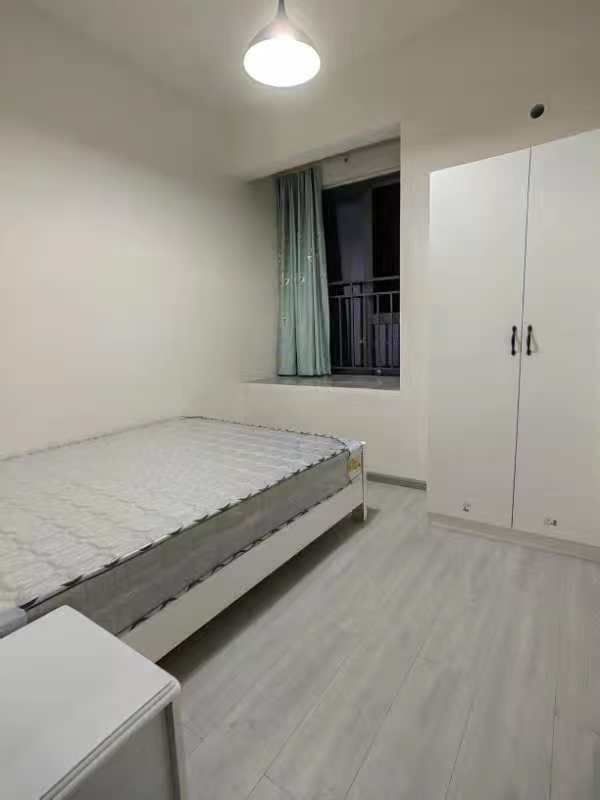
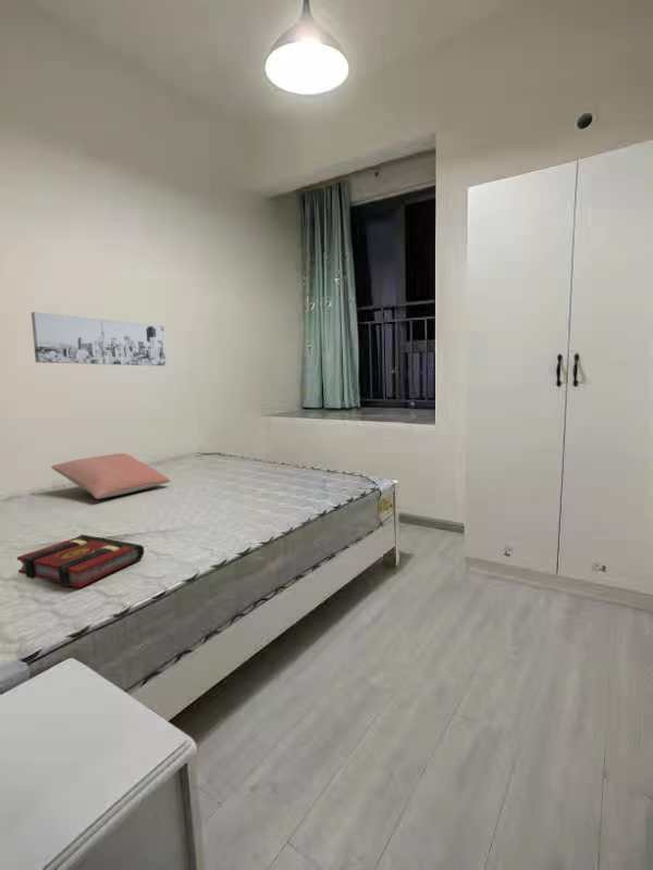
+ pillow (112, 474)
+ book (83, 557)
+ wall art (106, 341)
